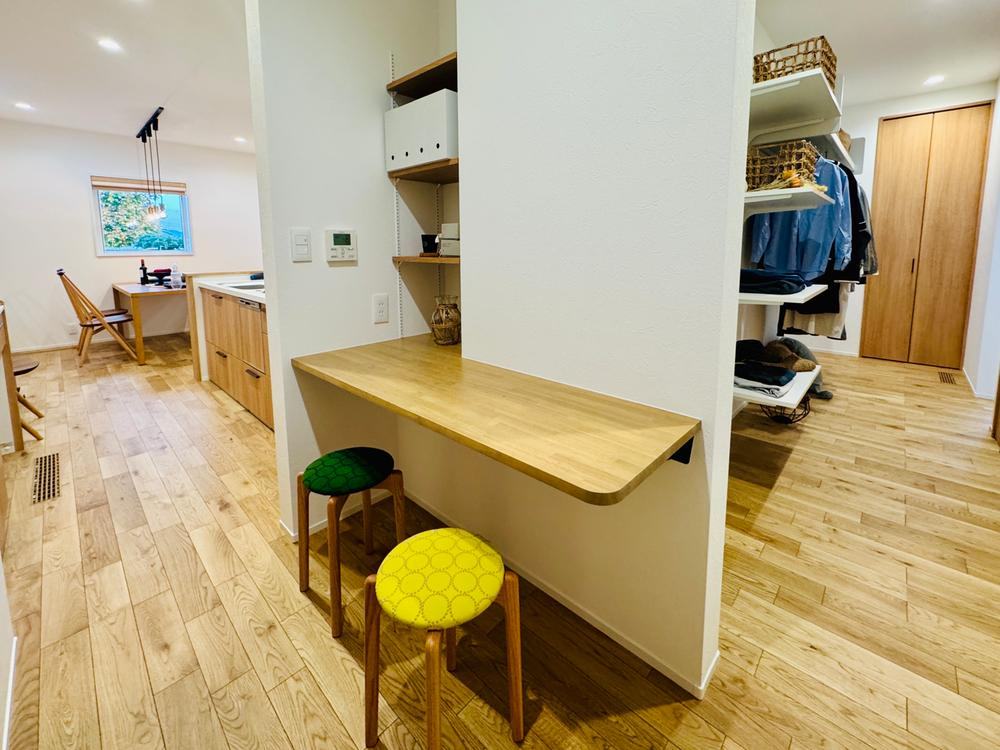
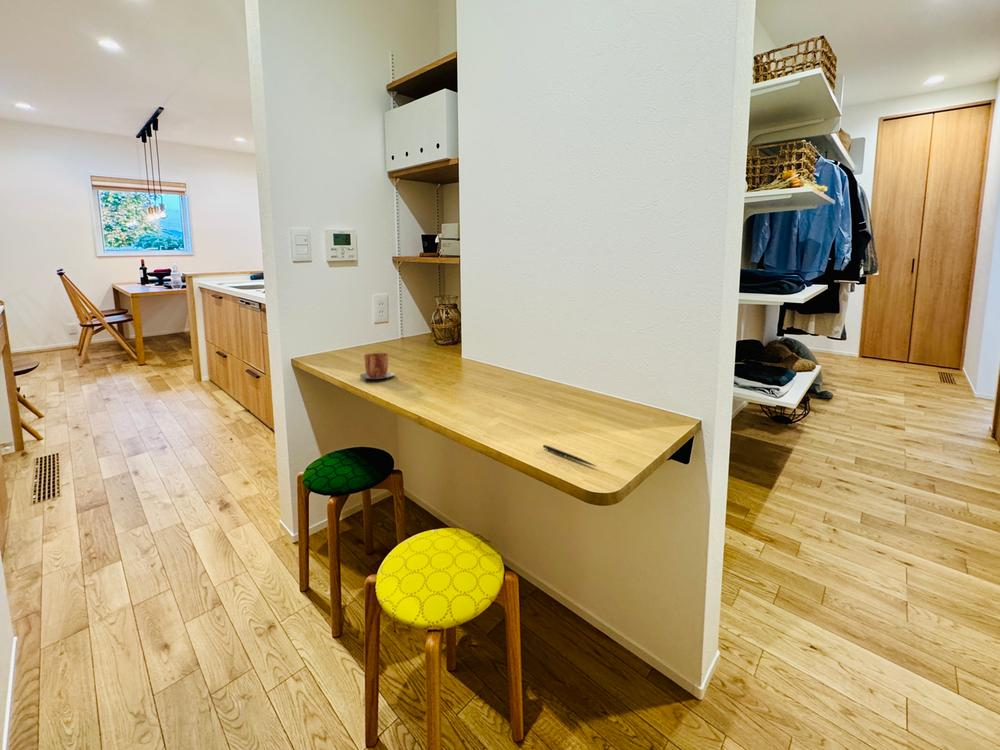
+ pen (568, 455)
+ mug (376, 366)
